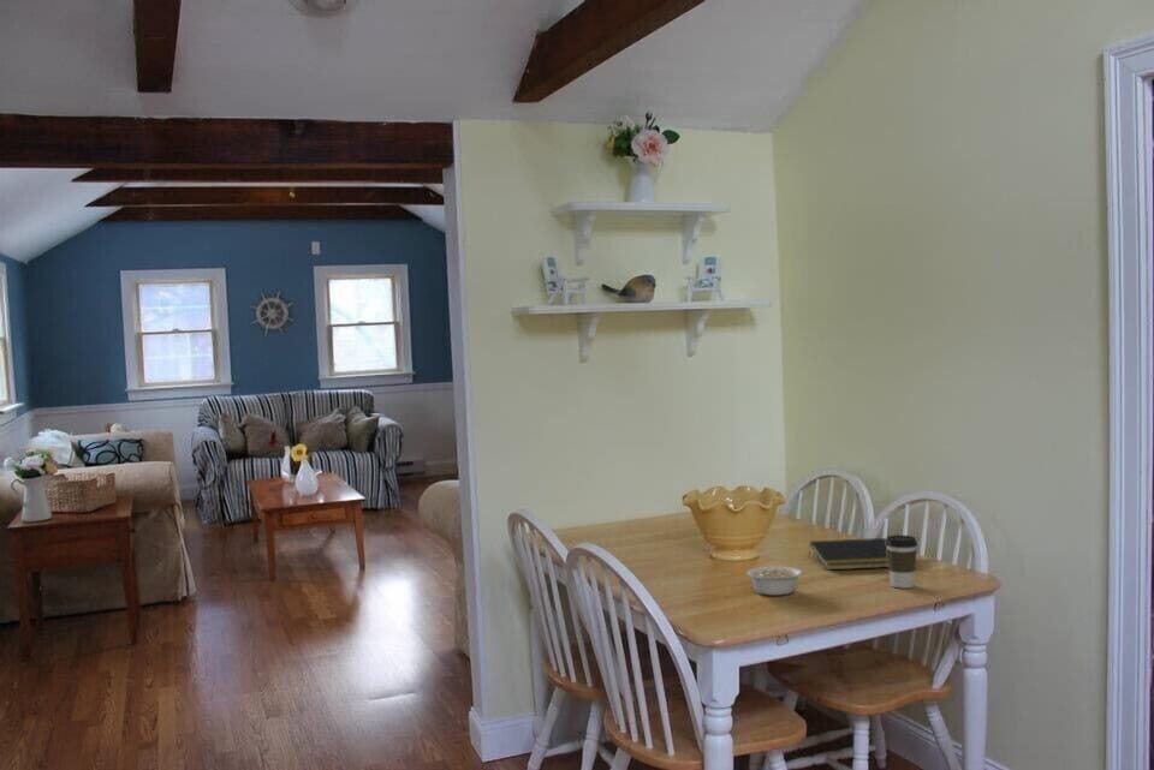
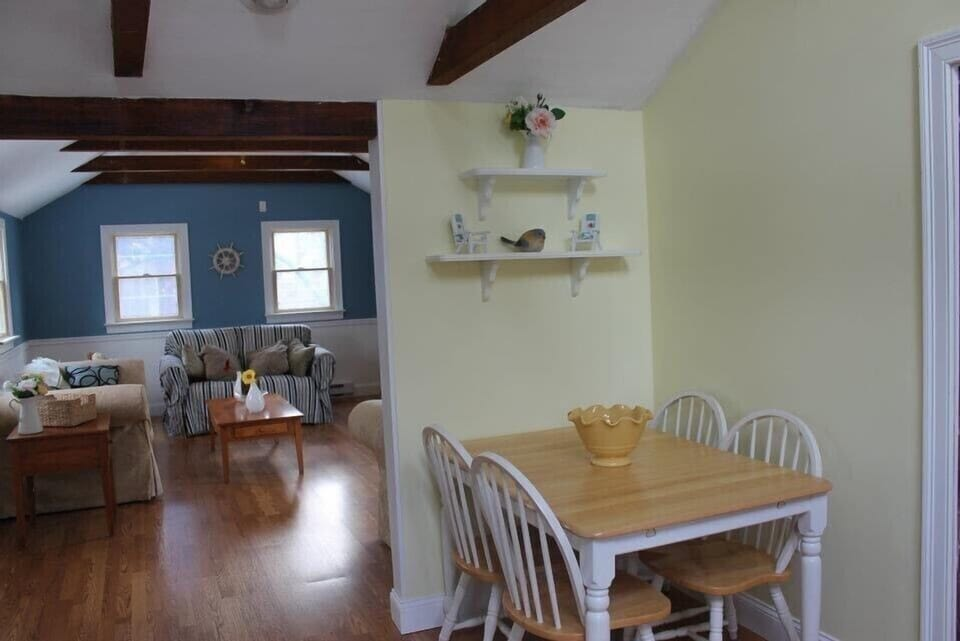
- coffee cup (902, 561)
- legume (777, 579)
- notepad (859, 553)
